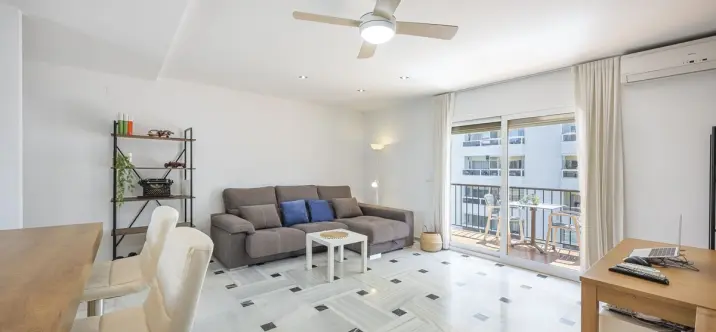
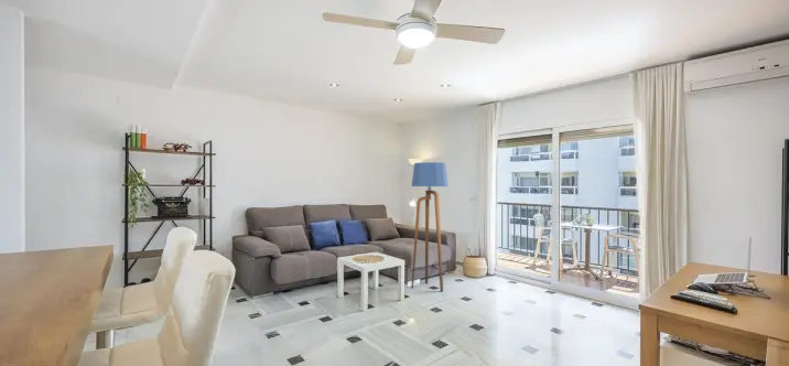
+ floor lamp (428, 225)
